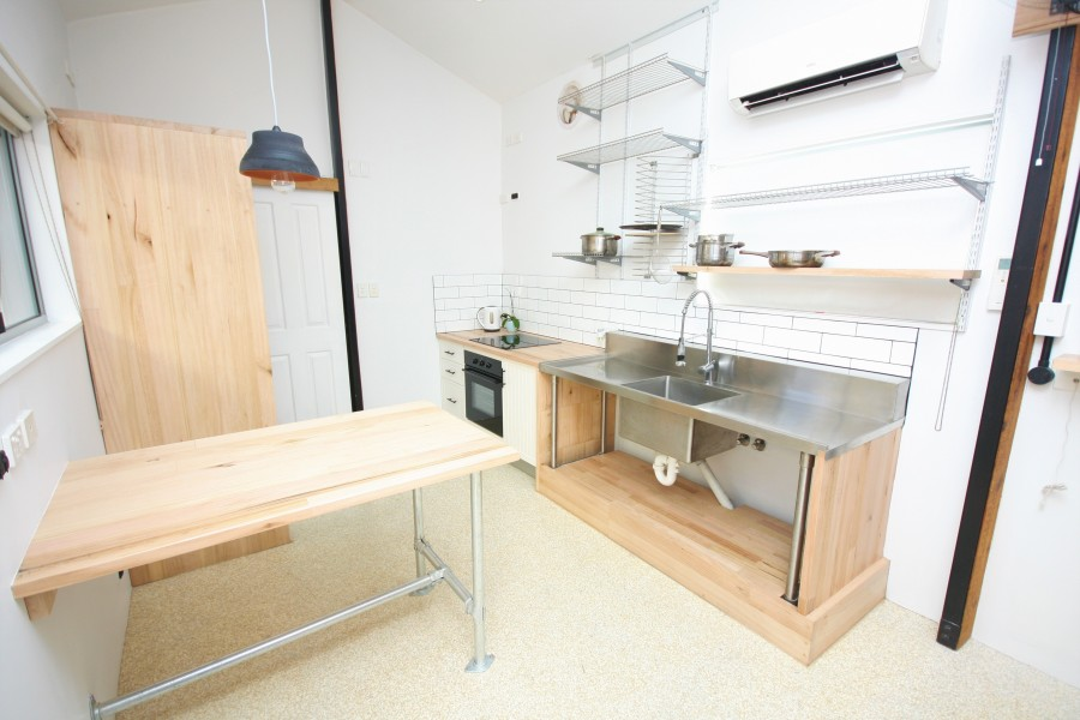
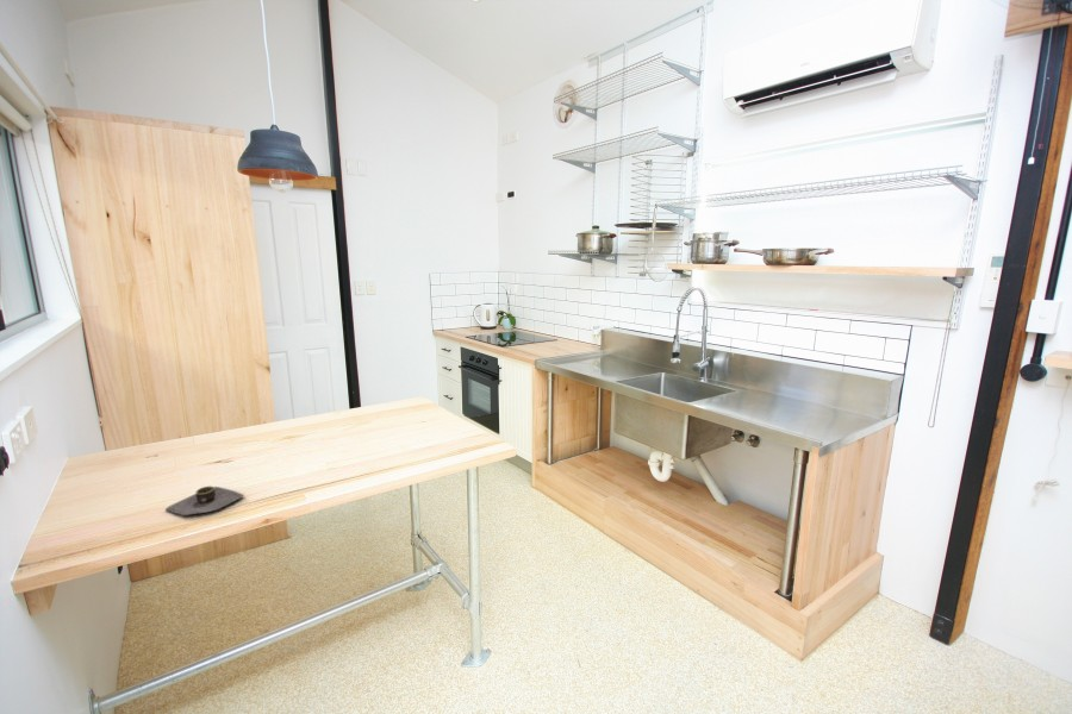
+ bowl (206, 495)
